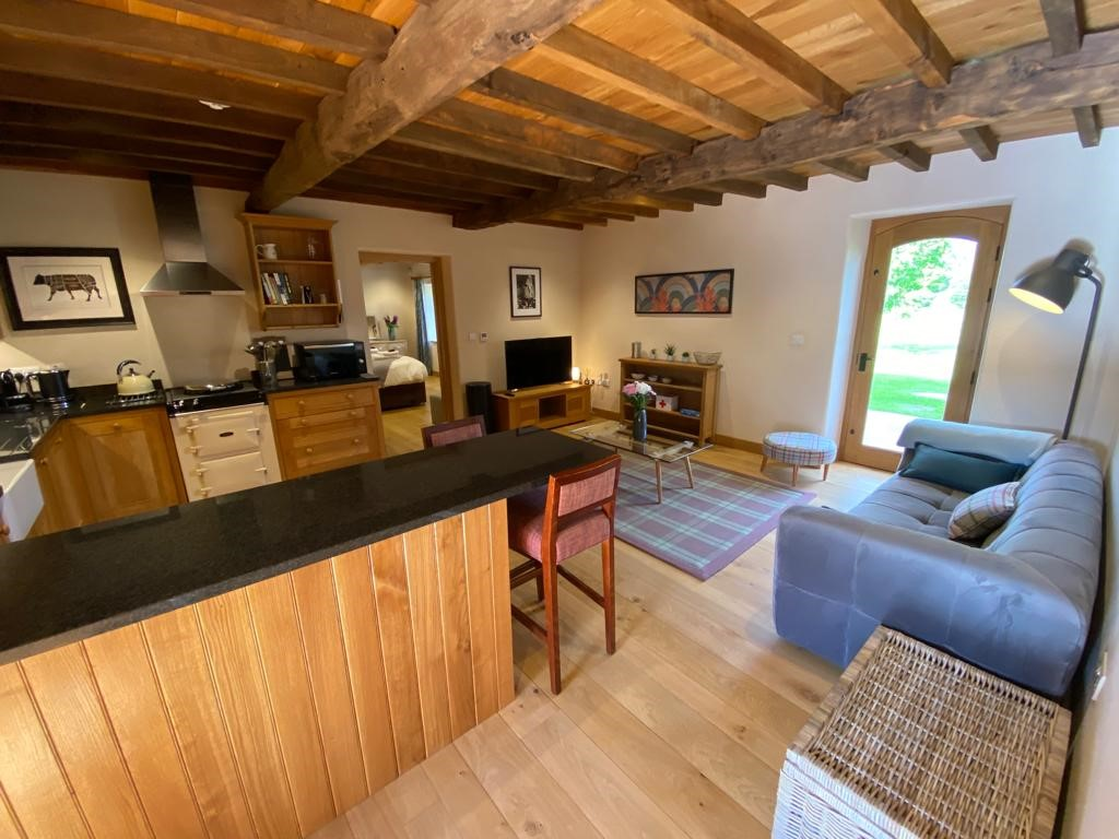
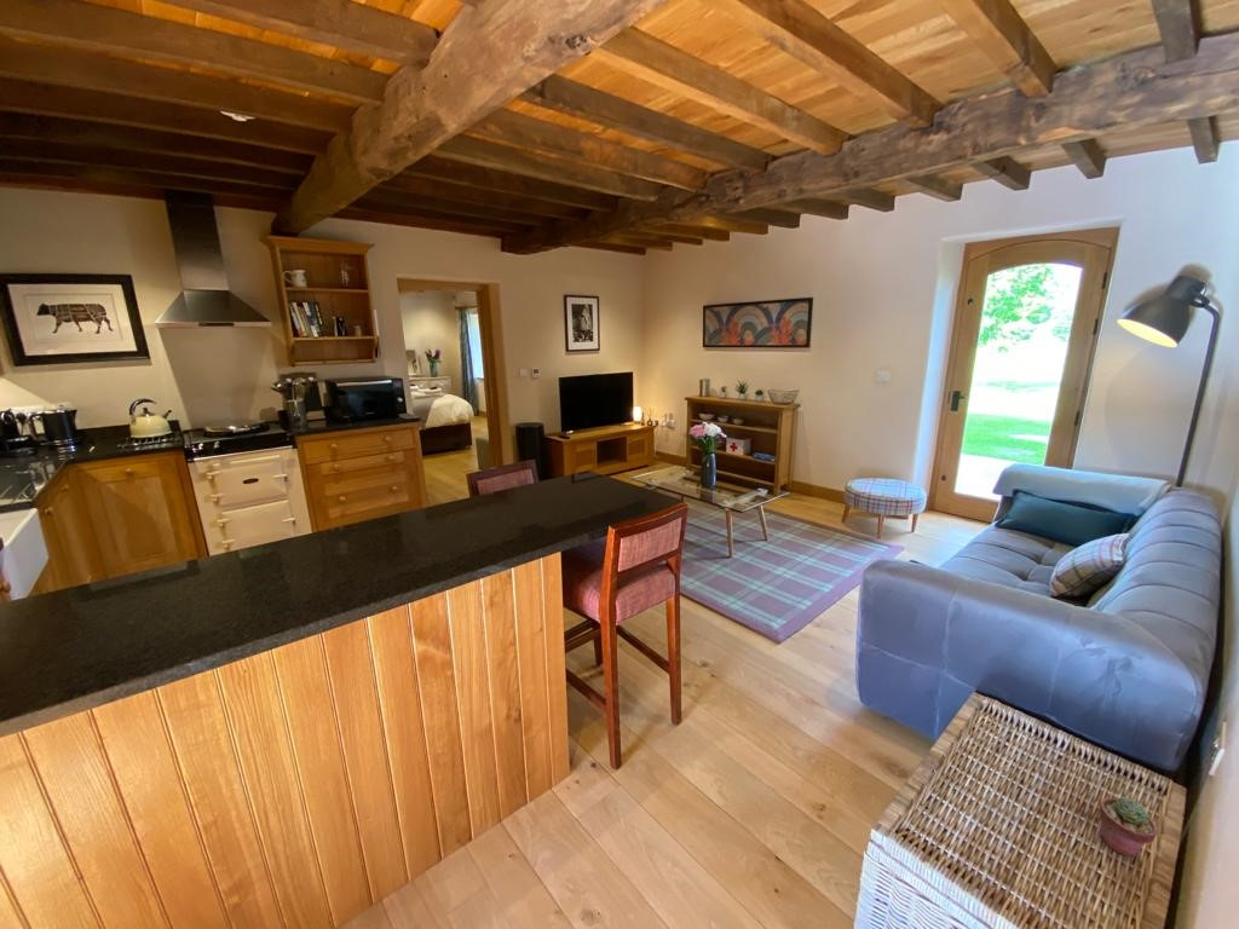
+ potted succulent (1125, 824)
